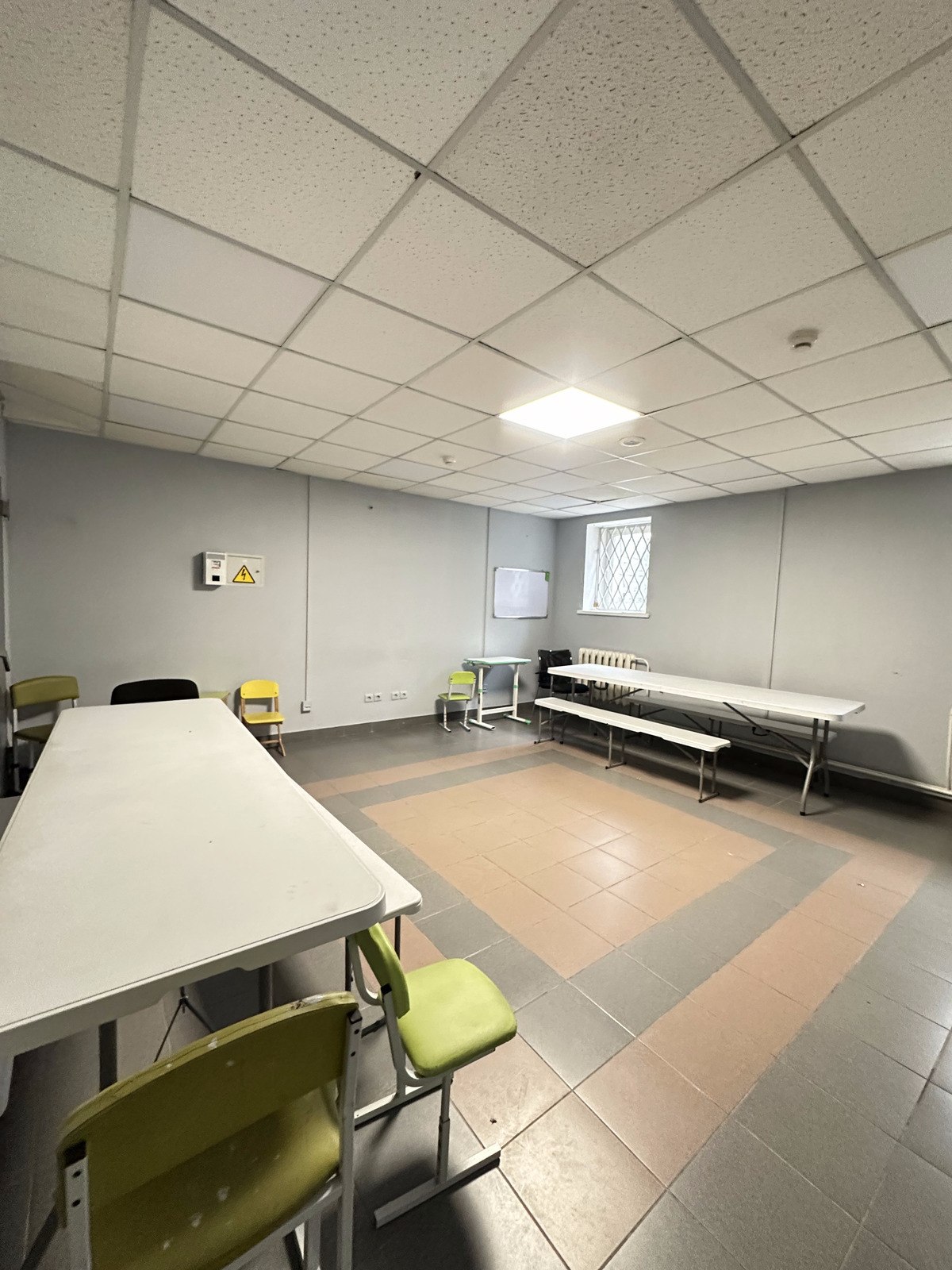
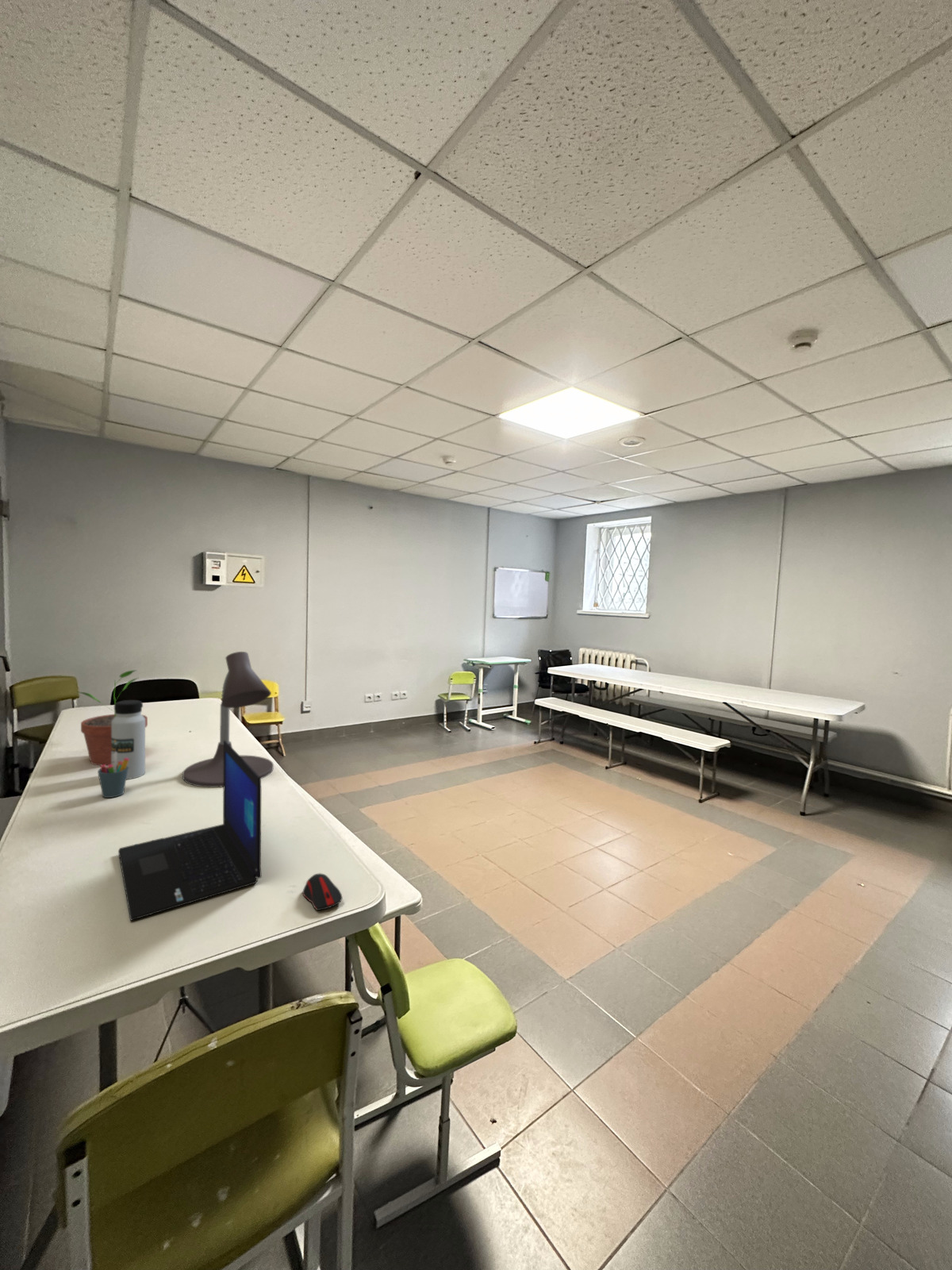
+ computer mouse (321, 888)
+ water bottle (129, 738)
+ potted plant (114, 714)
+ laptop (192, 831)
+ pen holder (113, 775)
+ desk lamp (229, 710)
